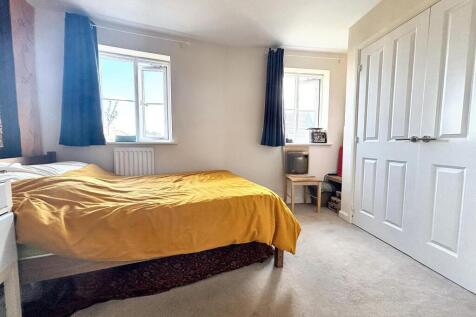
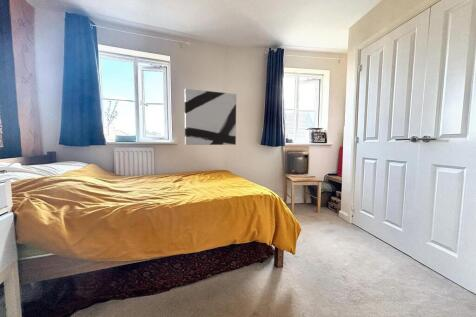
+ wall art (211, 118)
